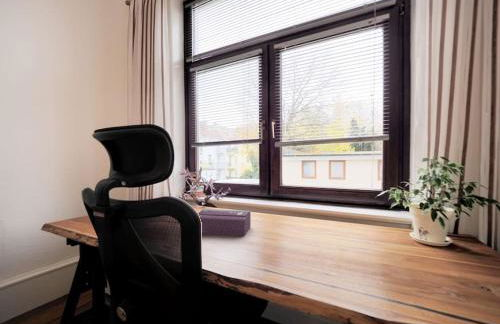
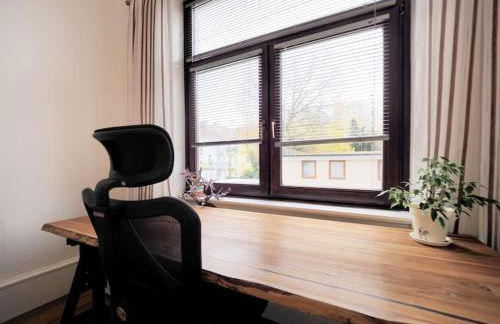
- tissue box (222, 221)
